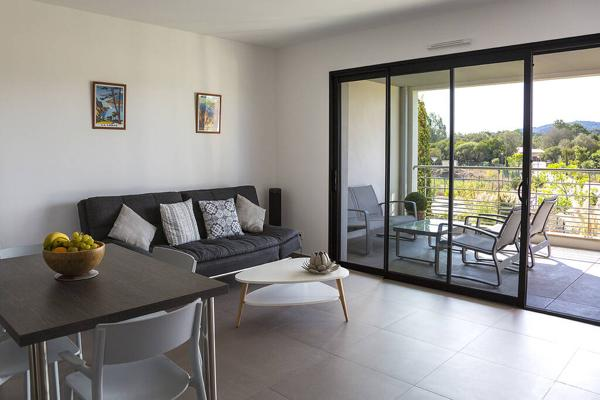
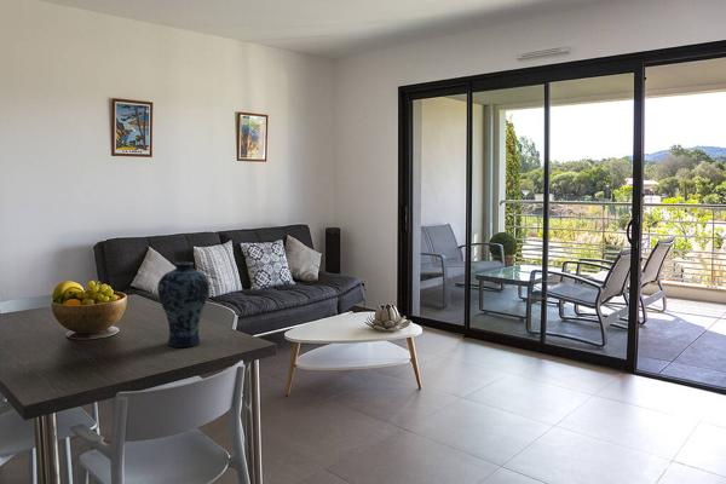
+ vase (184, 302)
